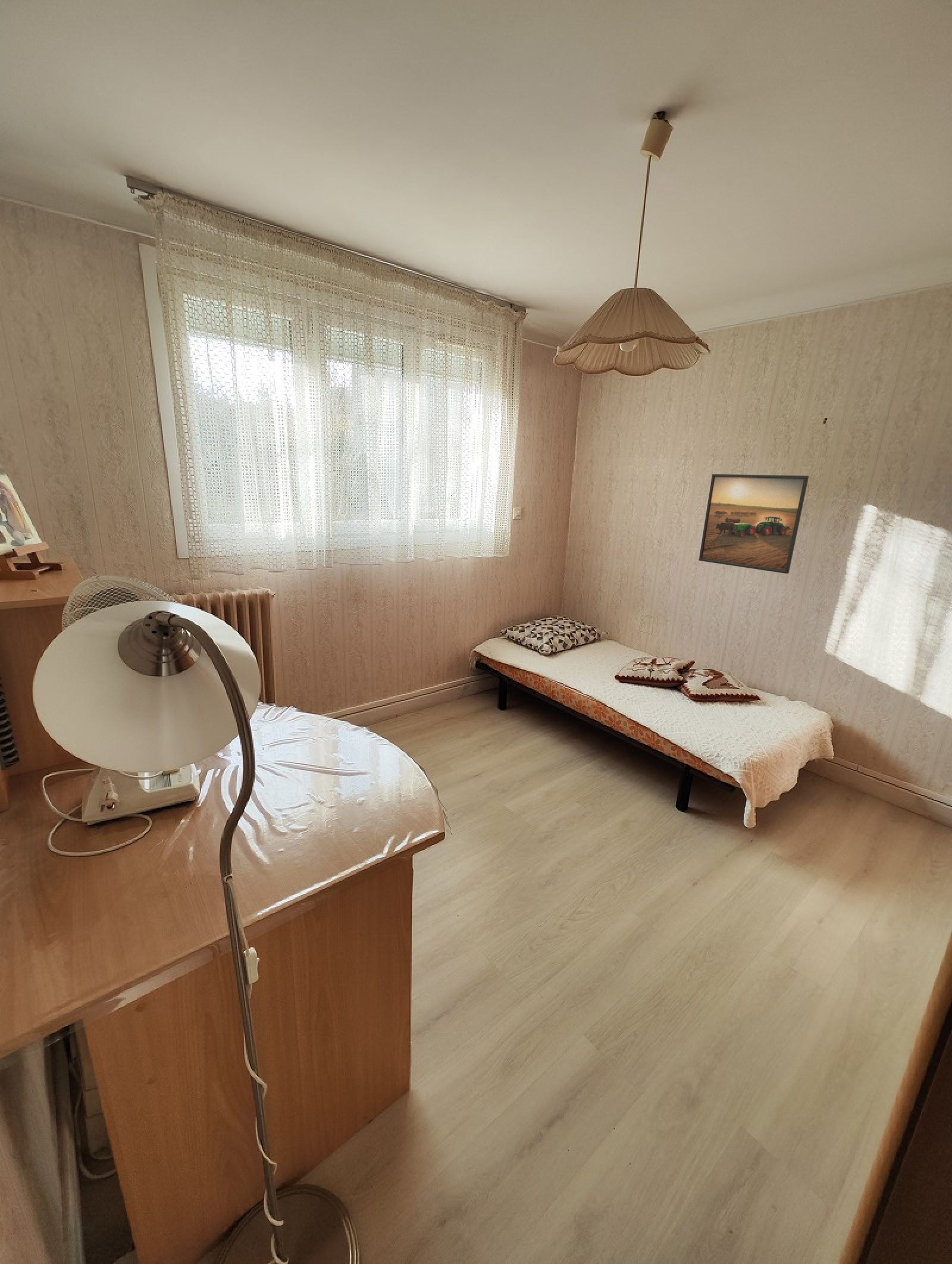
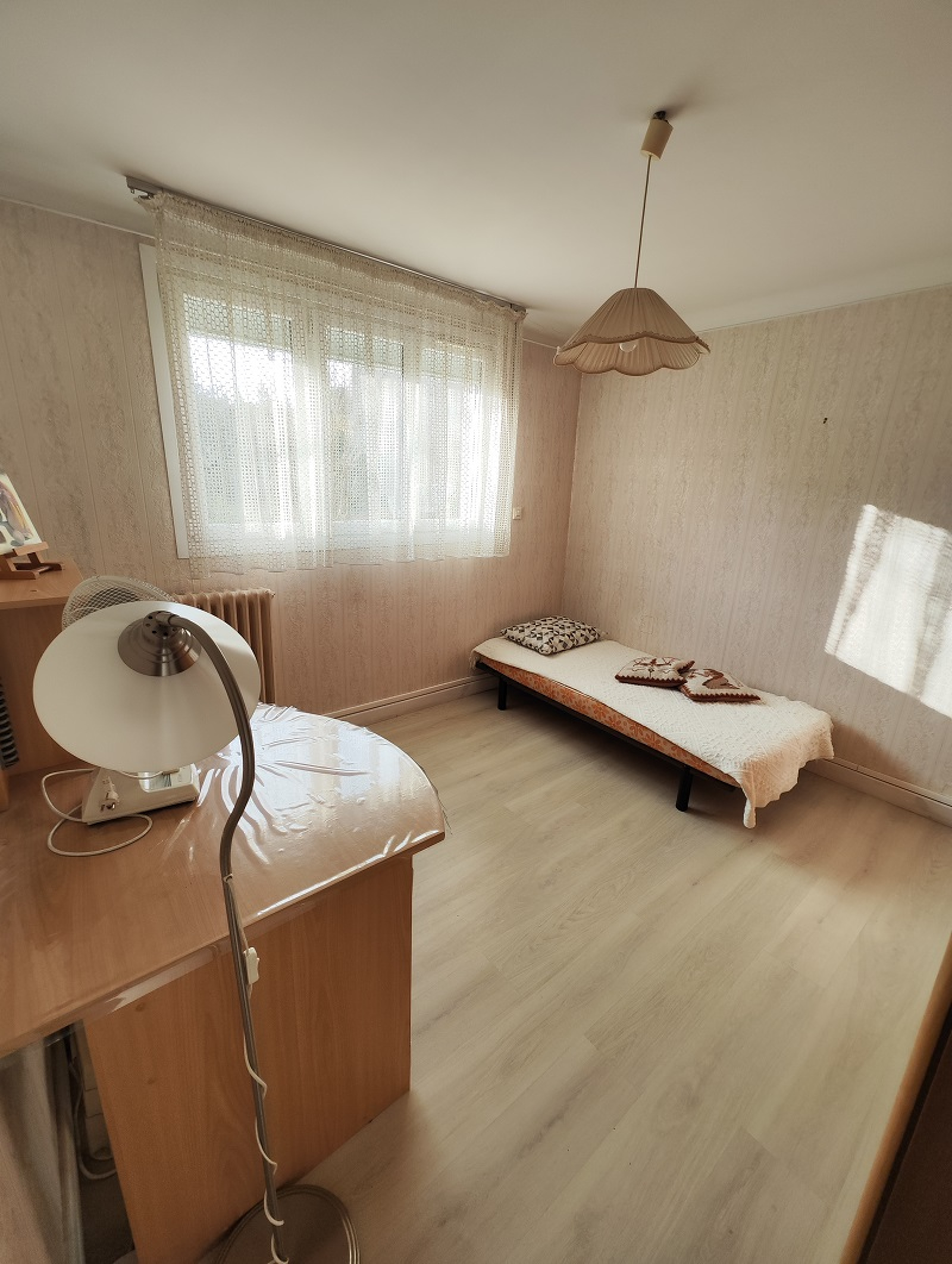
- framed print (749, 522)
